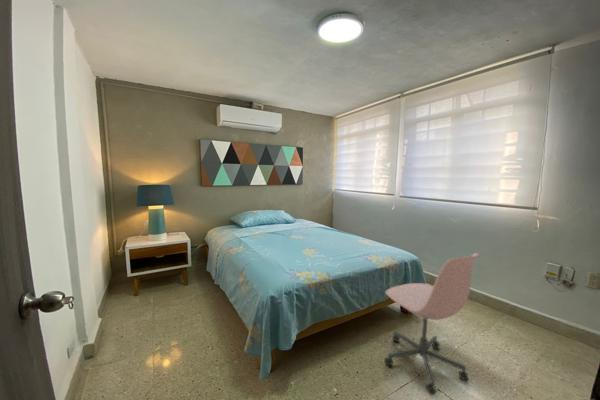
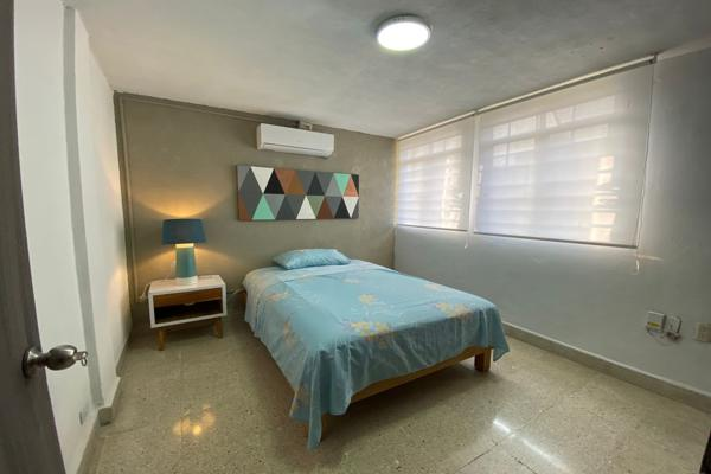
- office chair (427, 304)
